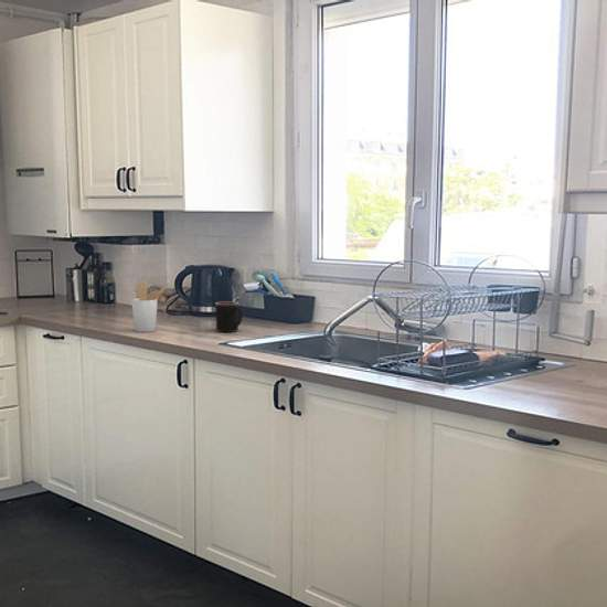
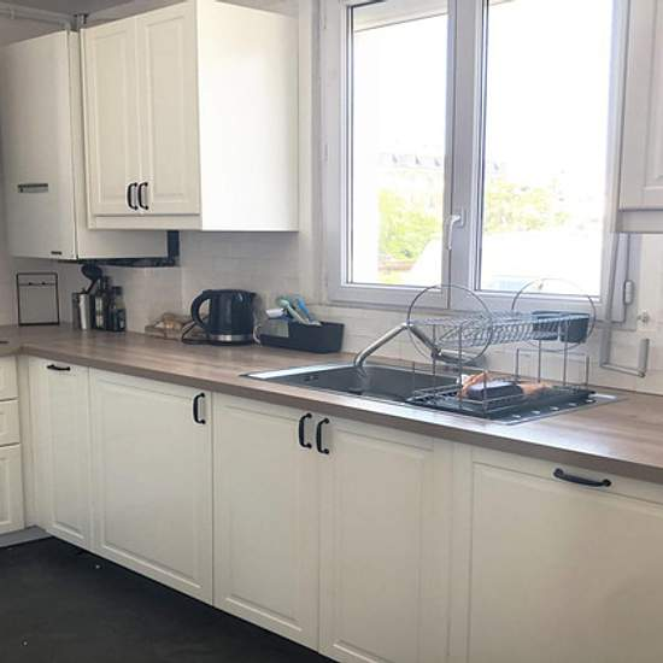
- mug (230, 317)
- utensil holder (151, 306)
